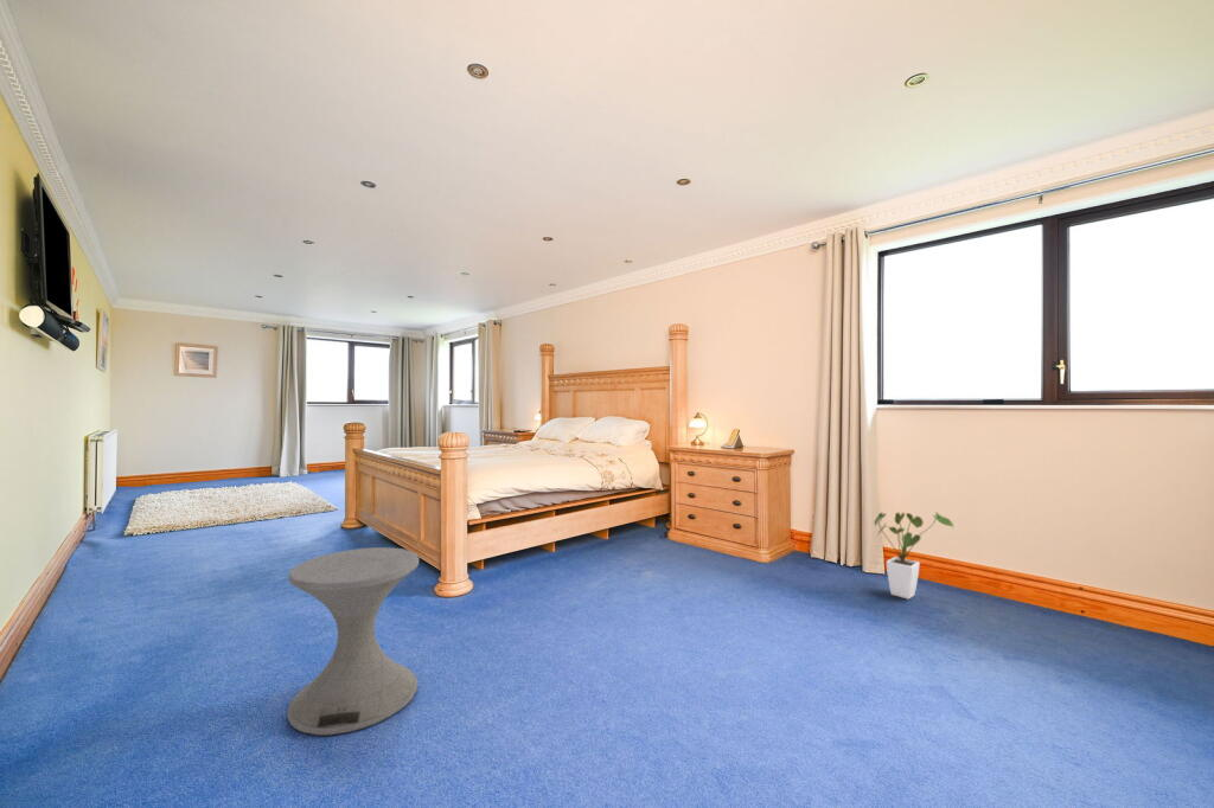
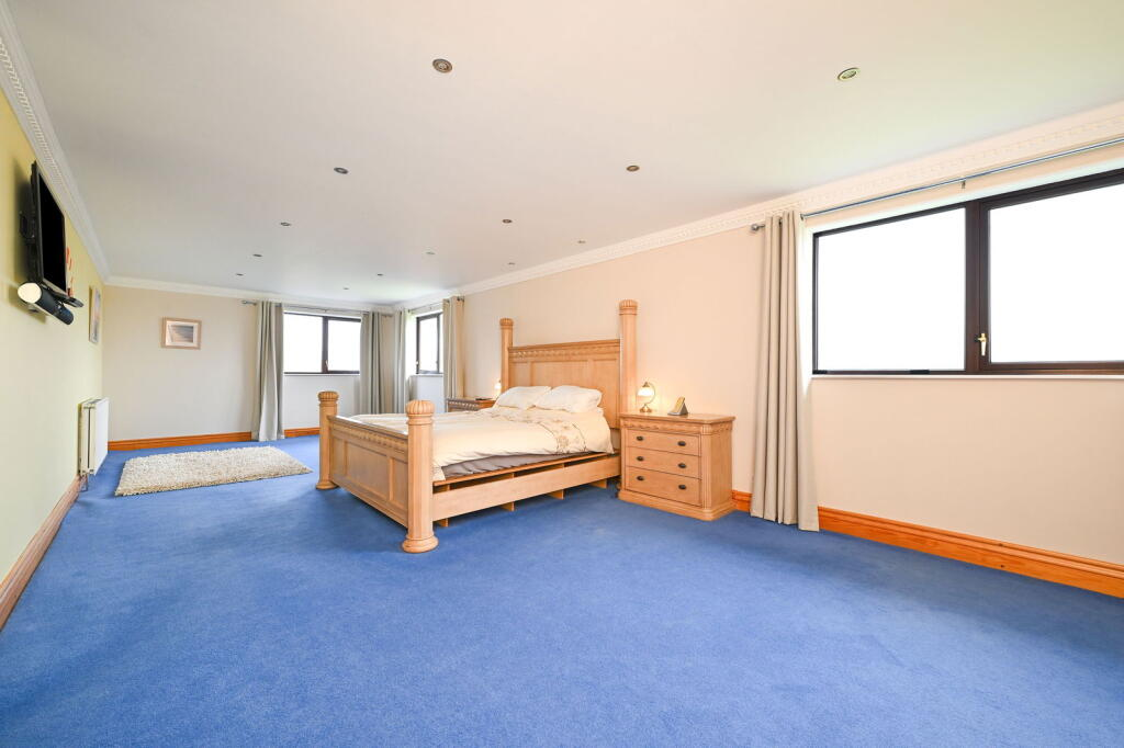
- side table (356, 630)
- house plant (908, 552)
